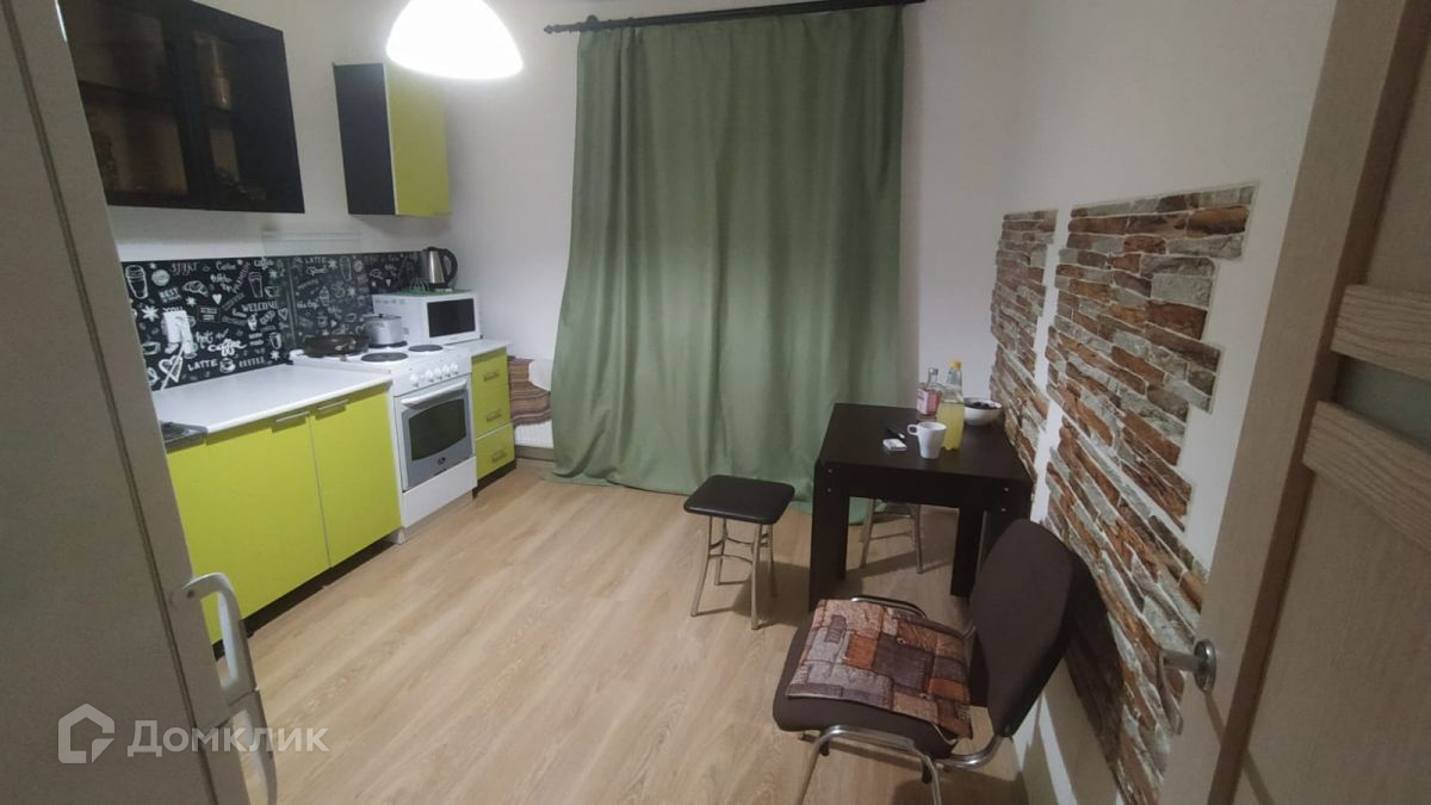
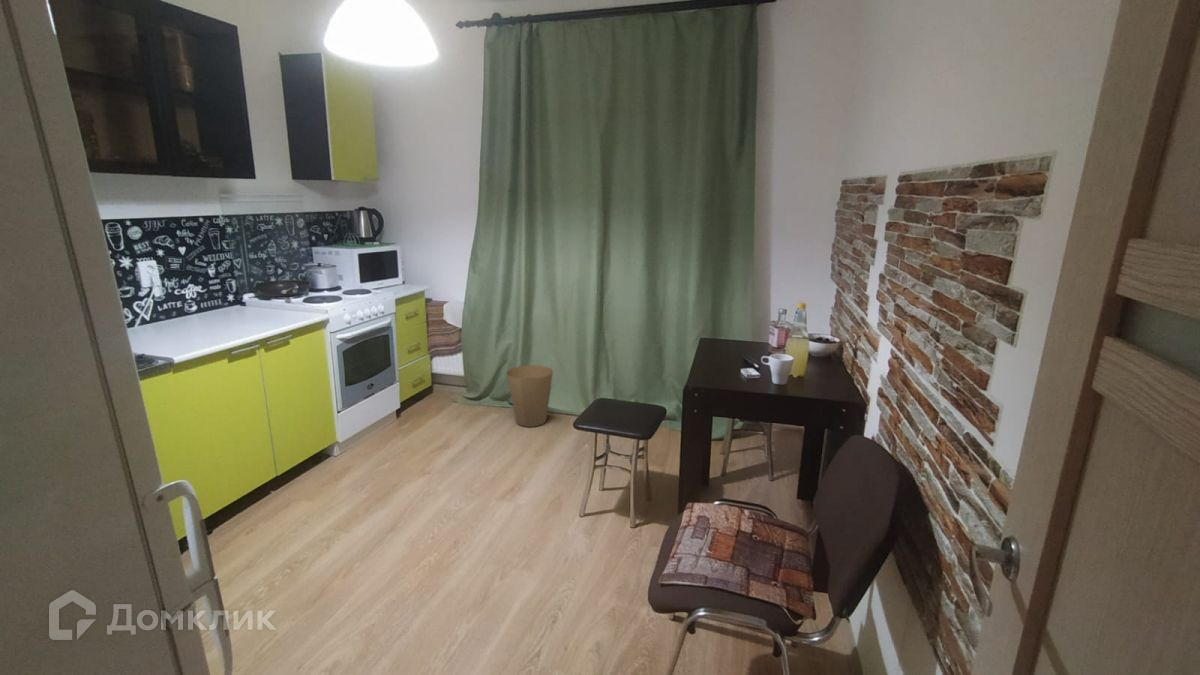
+ trash can (530, 396)
